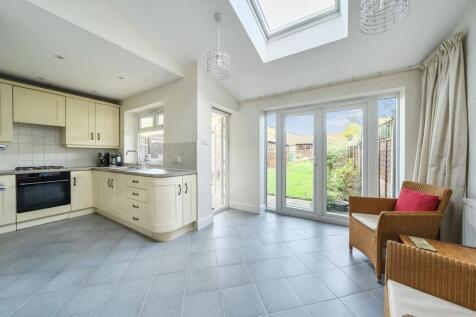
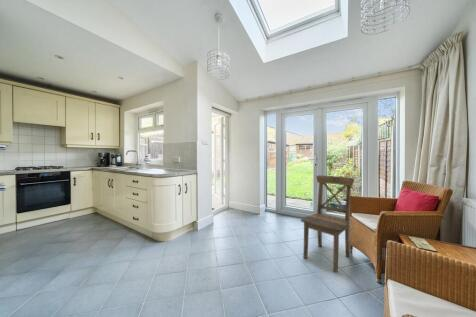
+ dining chair (327, 217)
